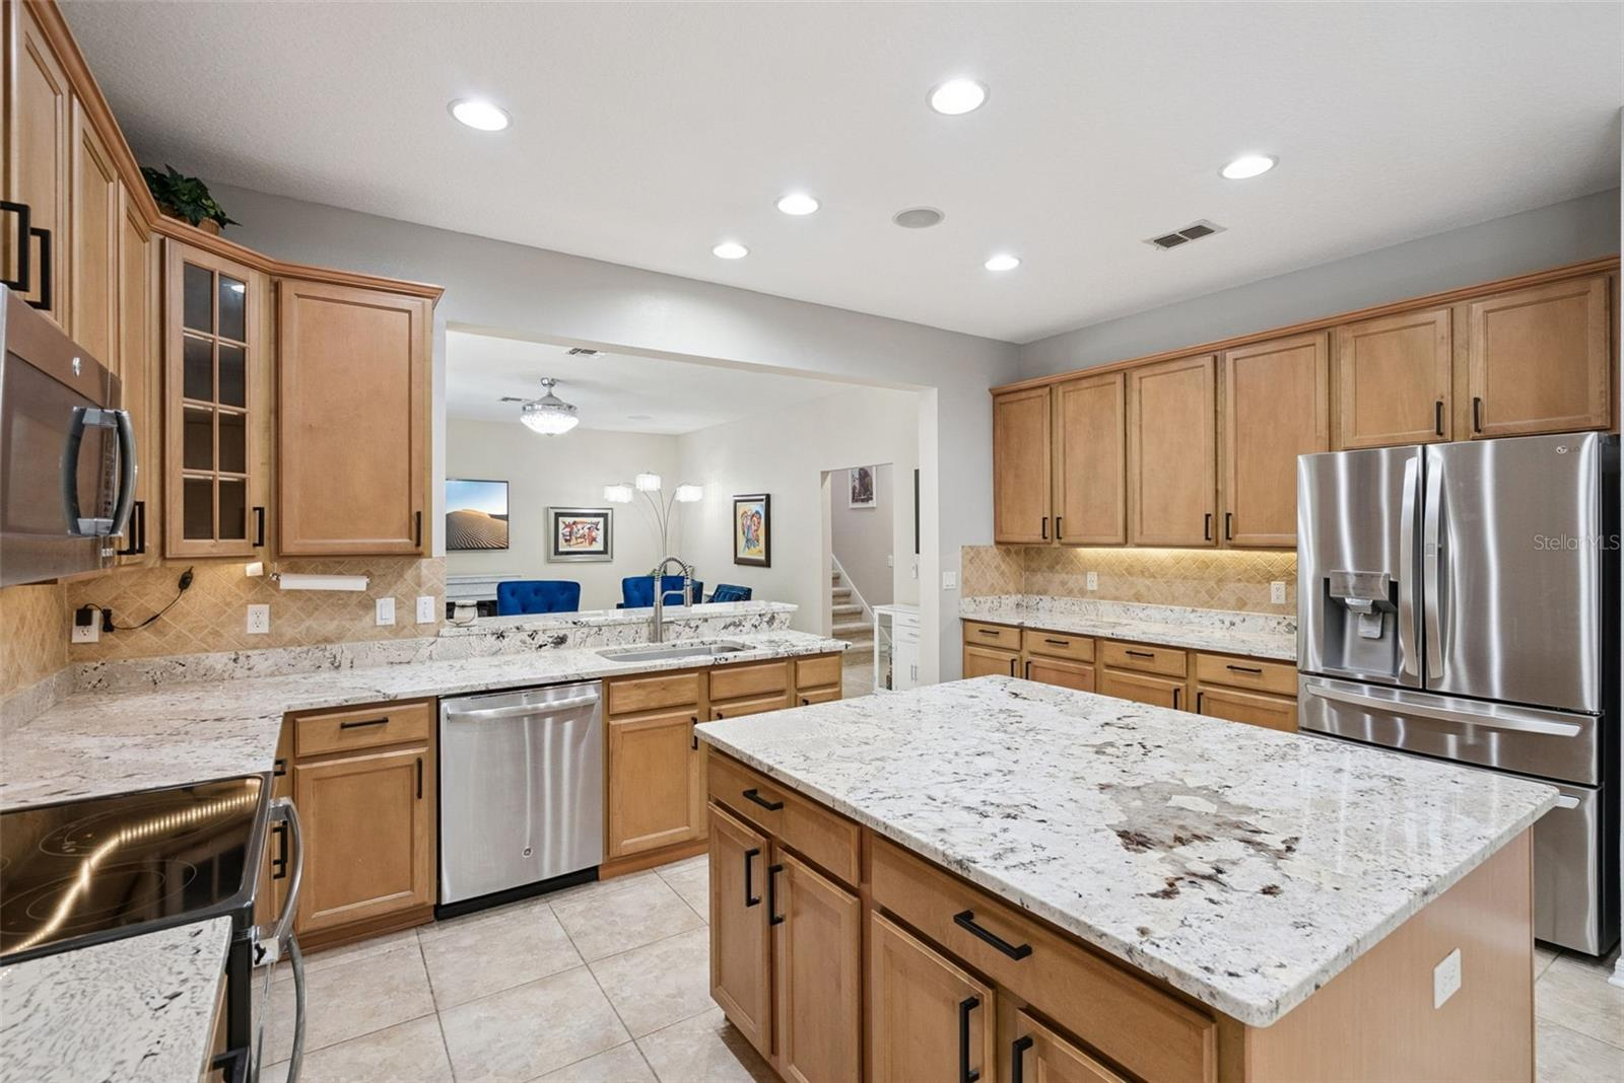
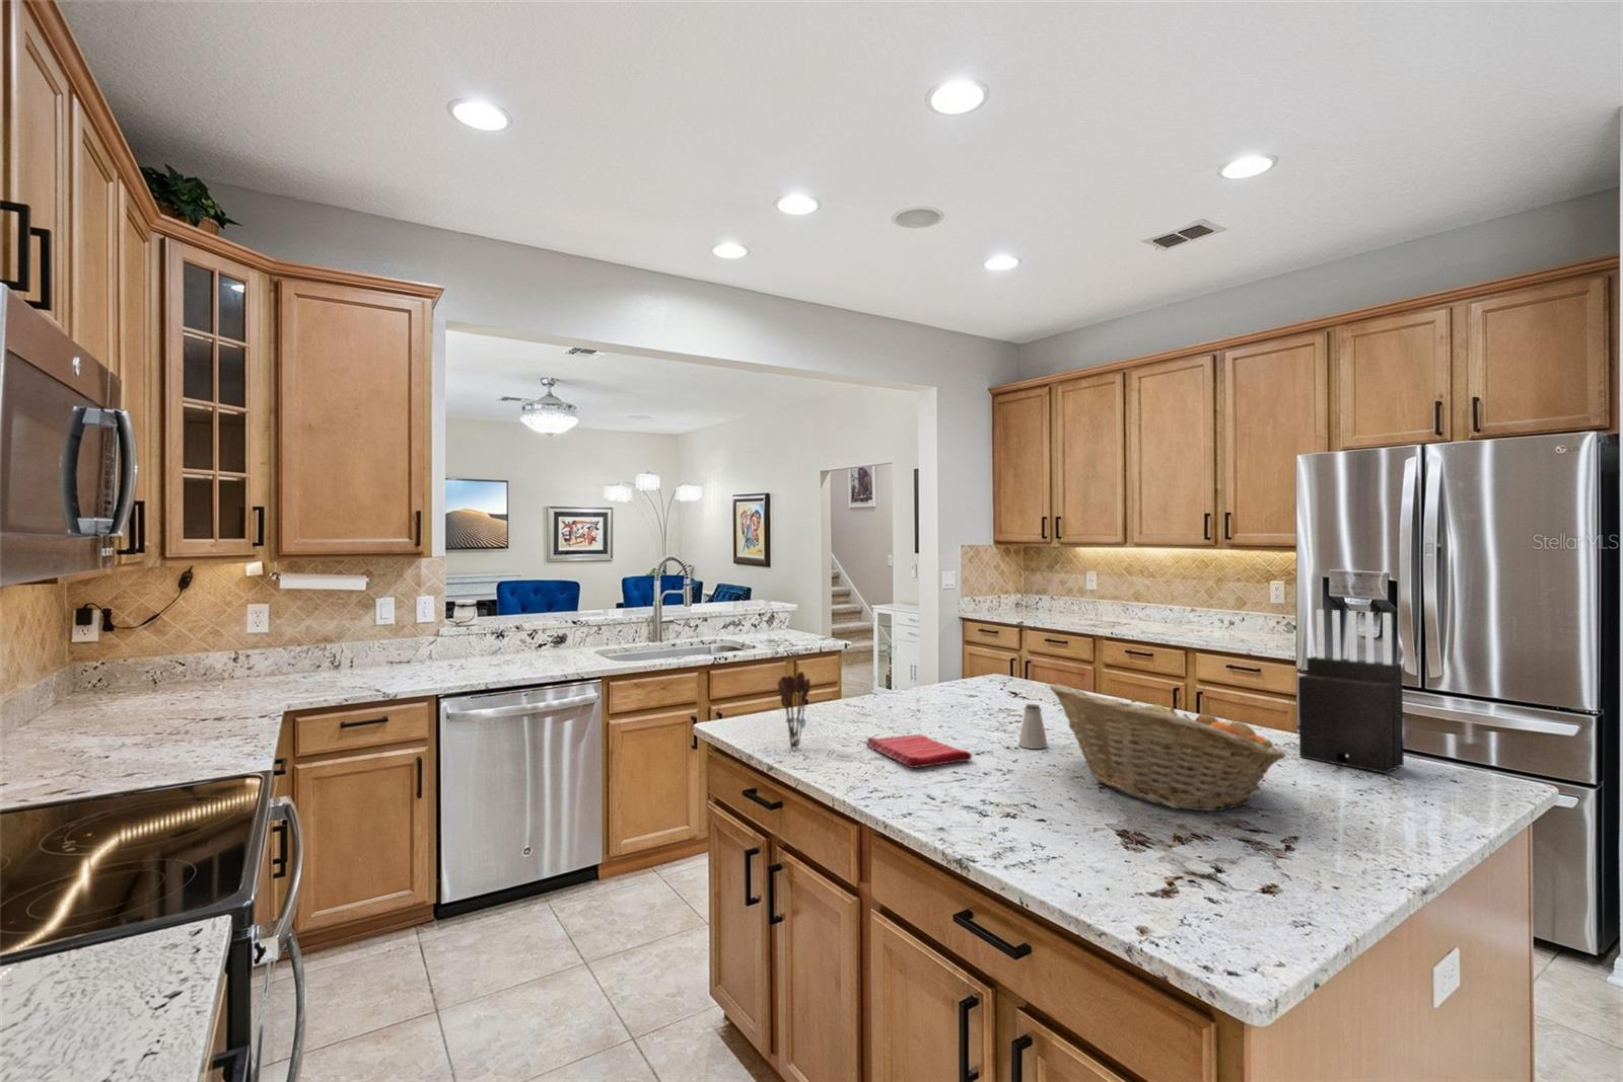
+ fruit basket (1157, 735)
+ dish towel (917, 747)
+ saltshaker (1032, 725)
+ utensil holder (793, 708)
+ knife block (1347, 687)
